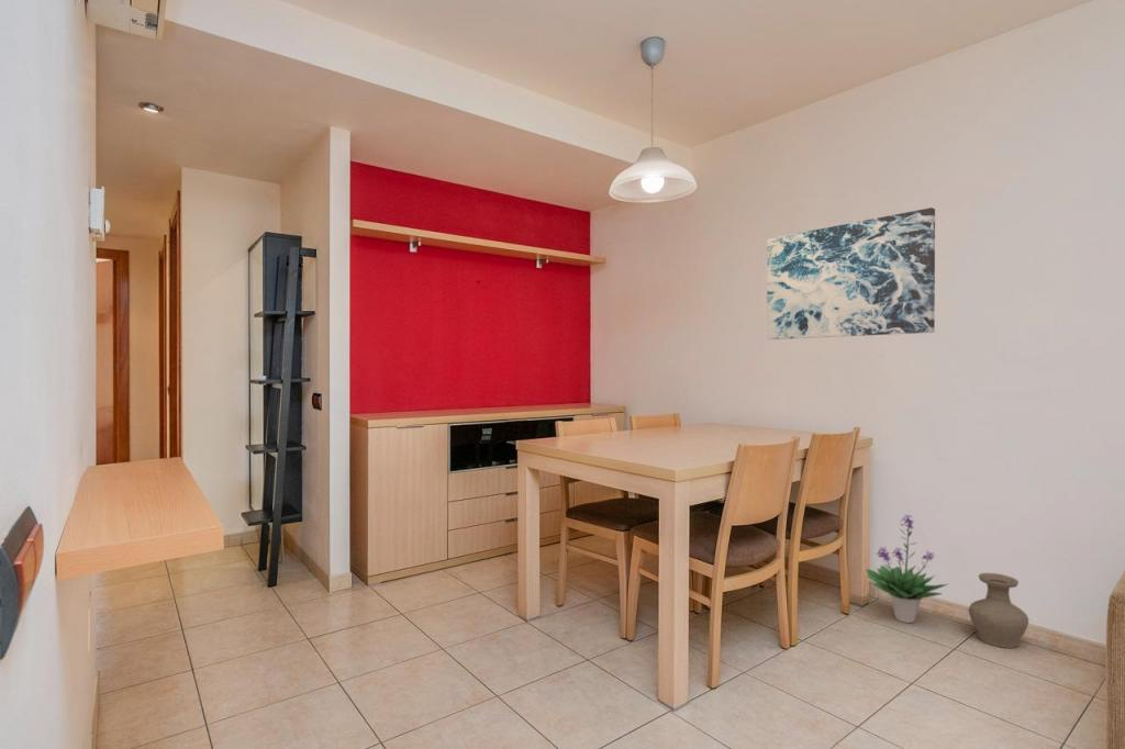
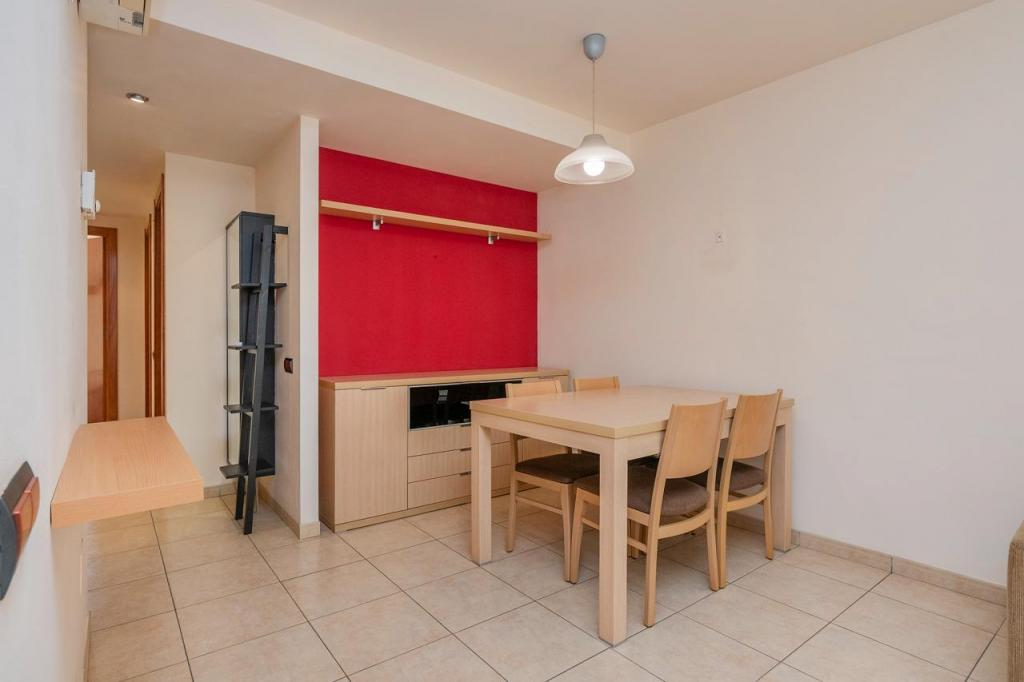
- potted plant (905, 568)
- vase (998, 608)
- wall art (842, 280)
